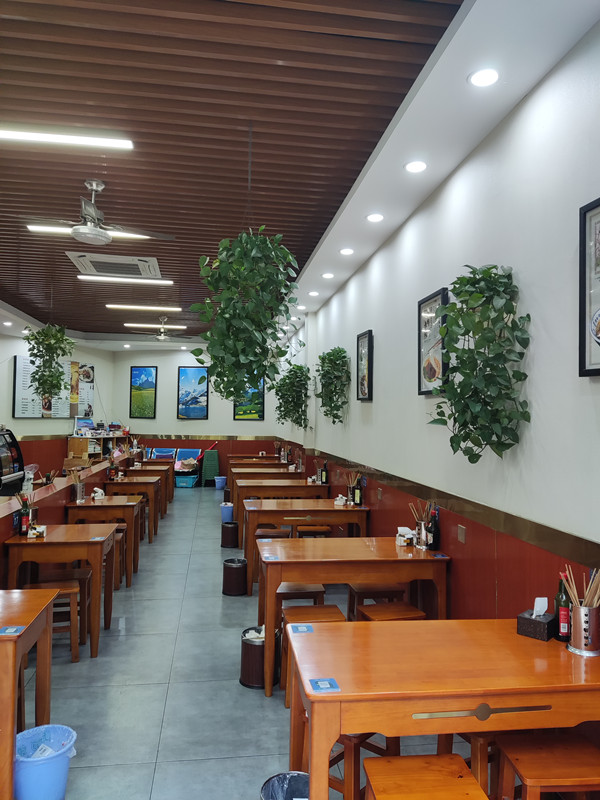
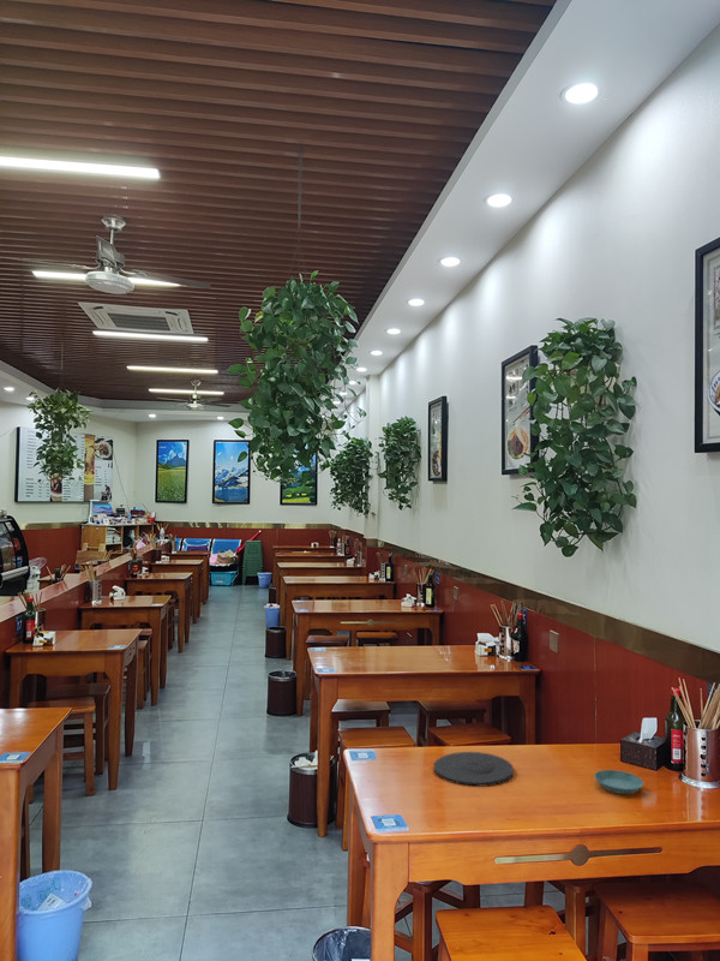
+ plate (473, 765)
+ saucer (618, 782)
